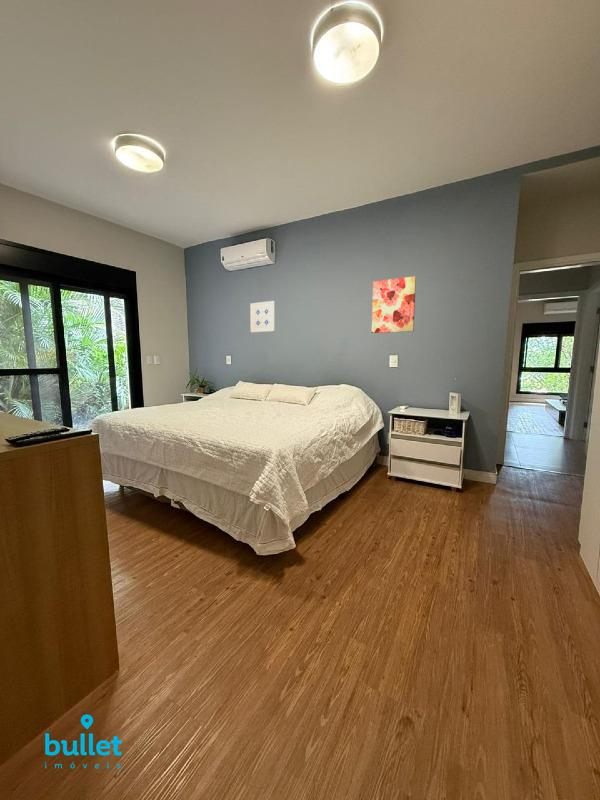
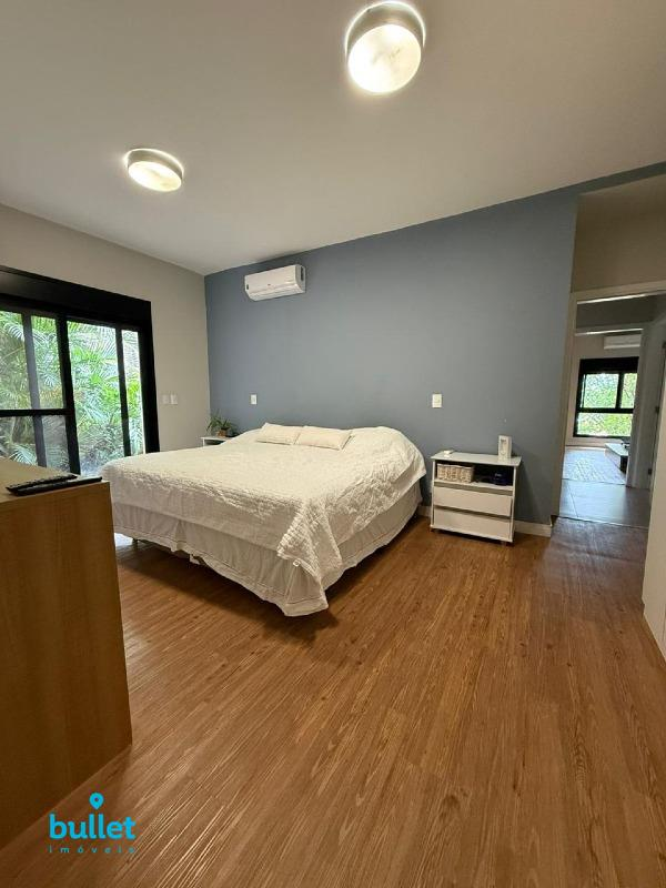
- wall art (262, 317)
- wall art (392, 305)
